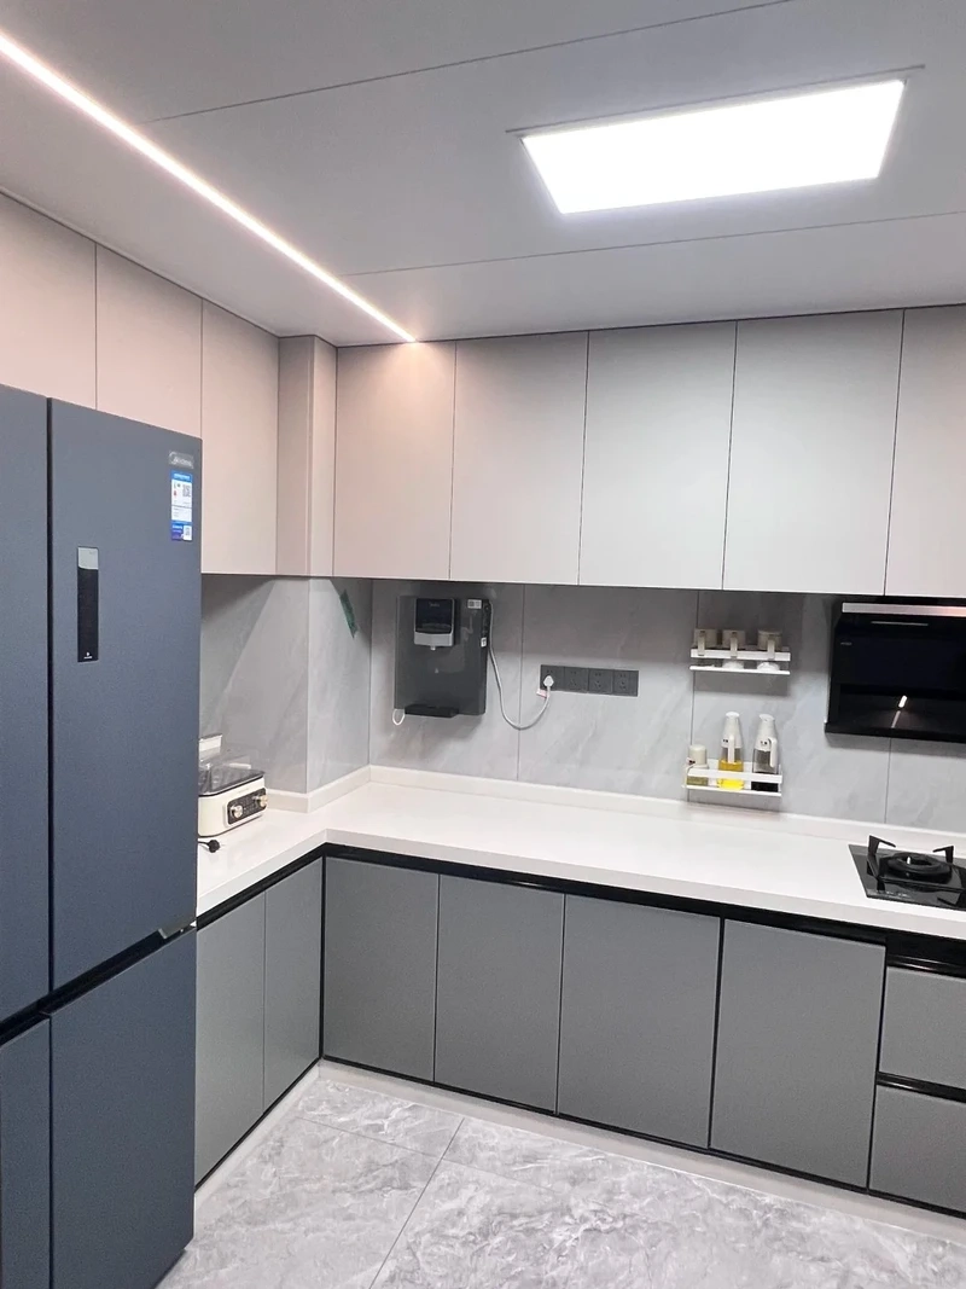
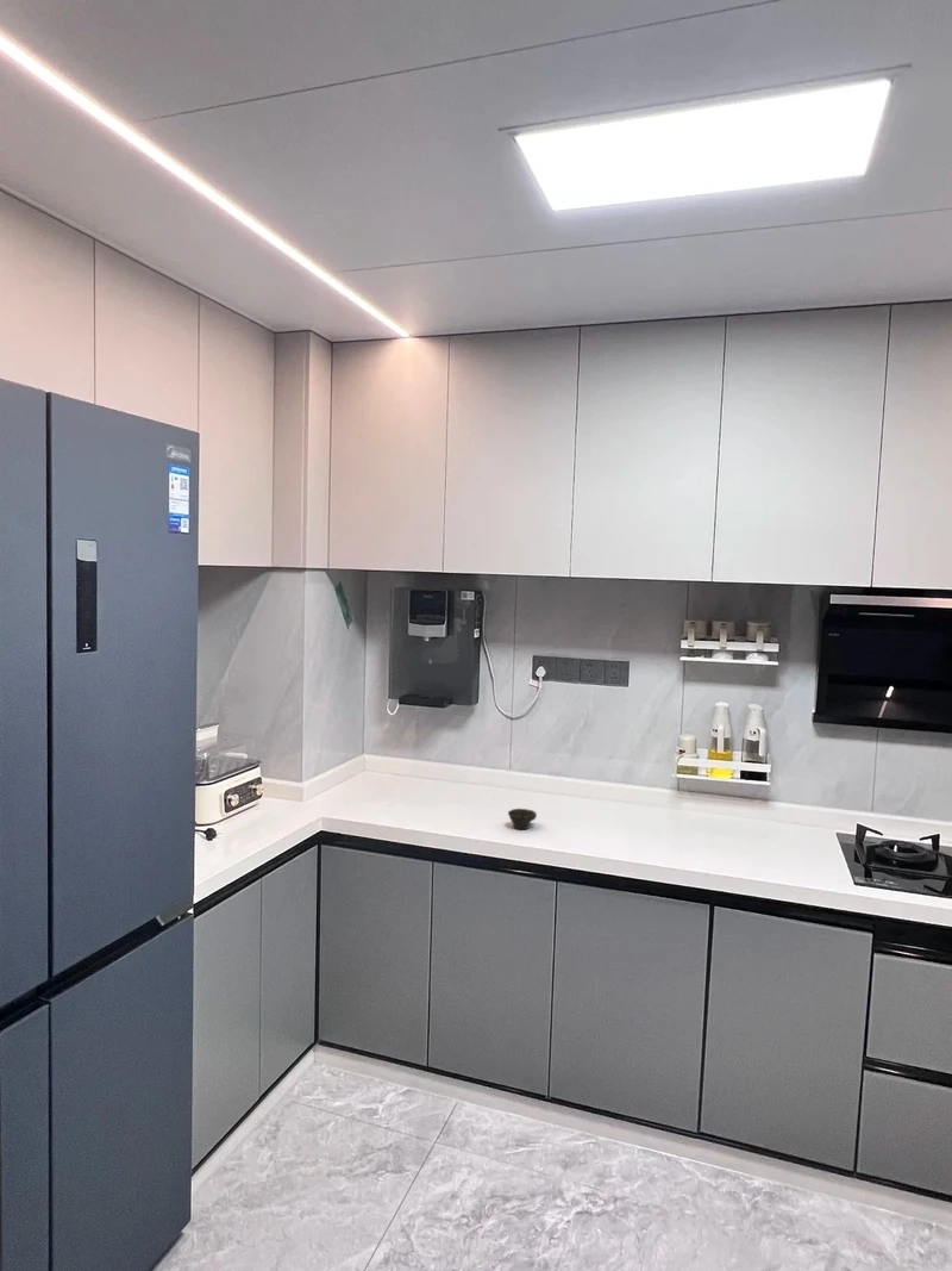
+ cup (522, 820)
